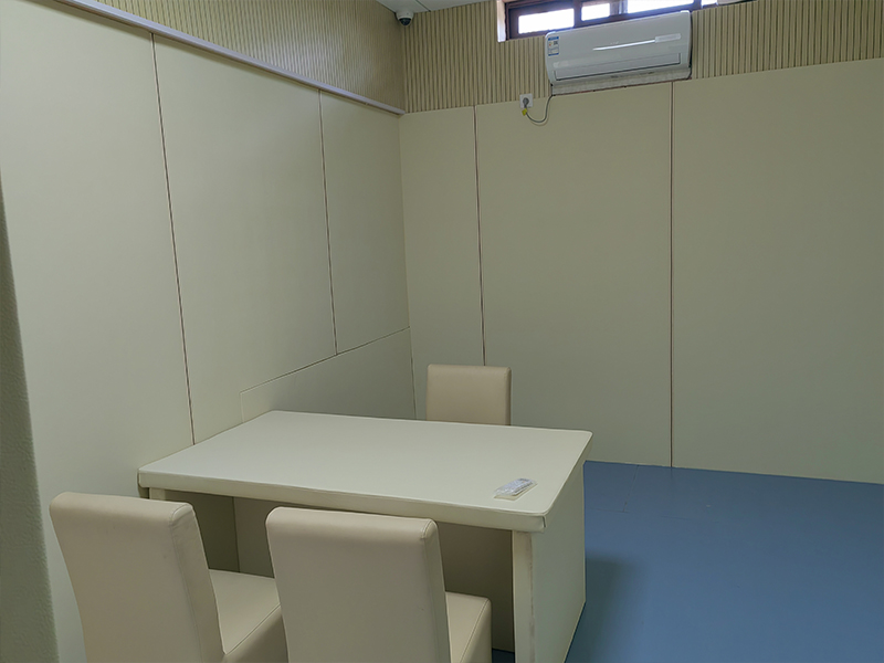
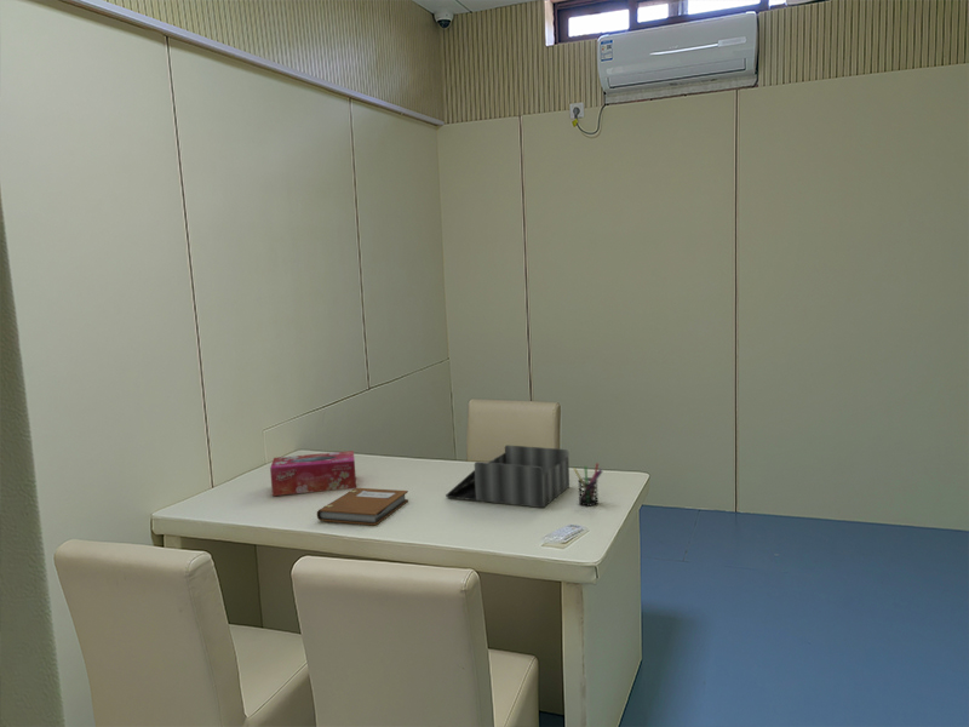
+ desk organizer (506, 473)
+ tissue box (314, 473)
+ notebook (365, 504)
+ pen holder (589, 482)
